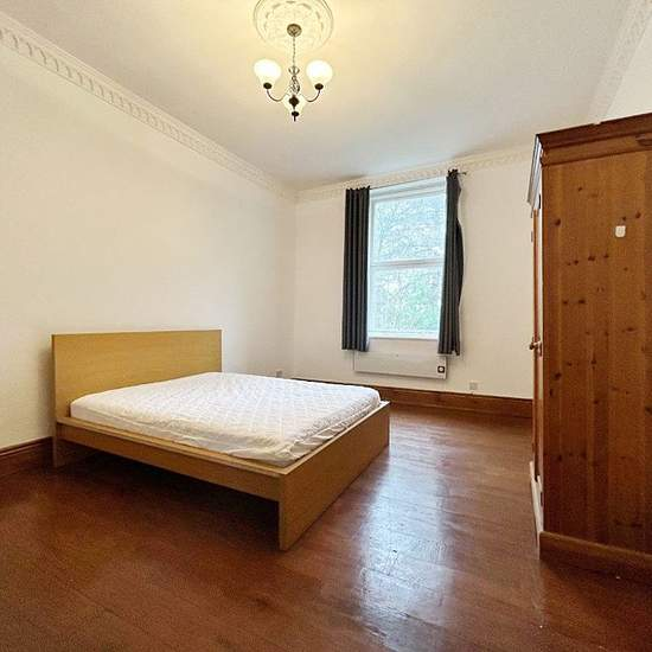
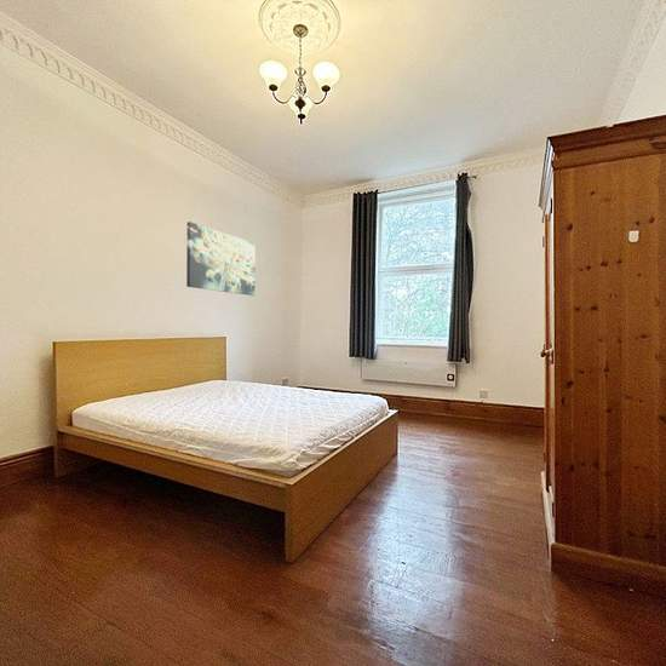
+ wall art (224, 263)
